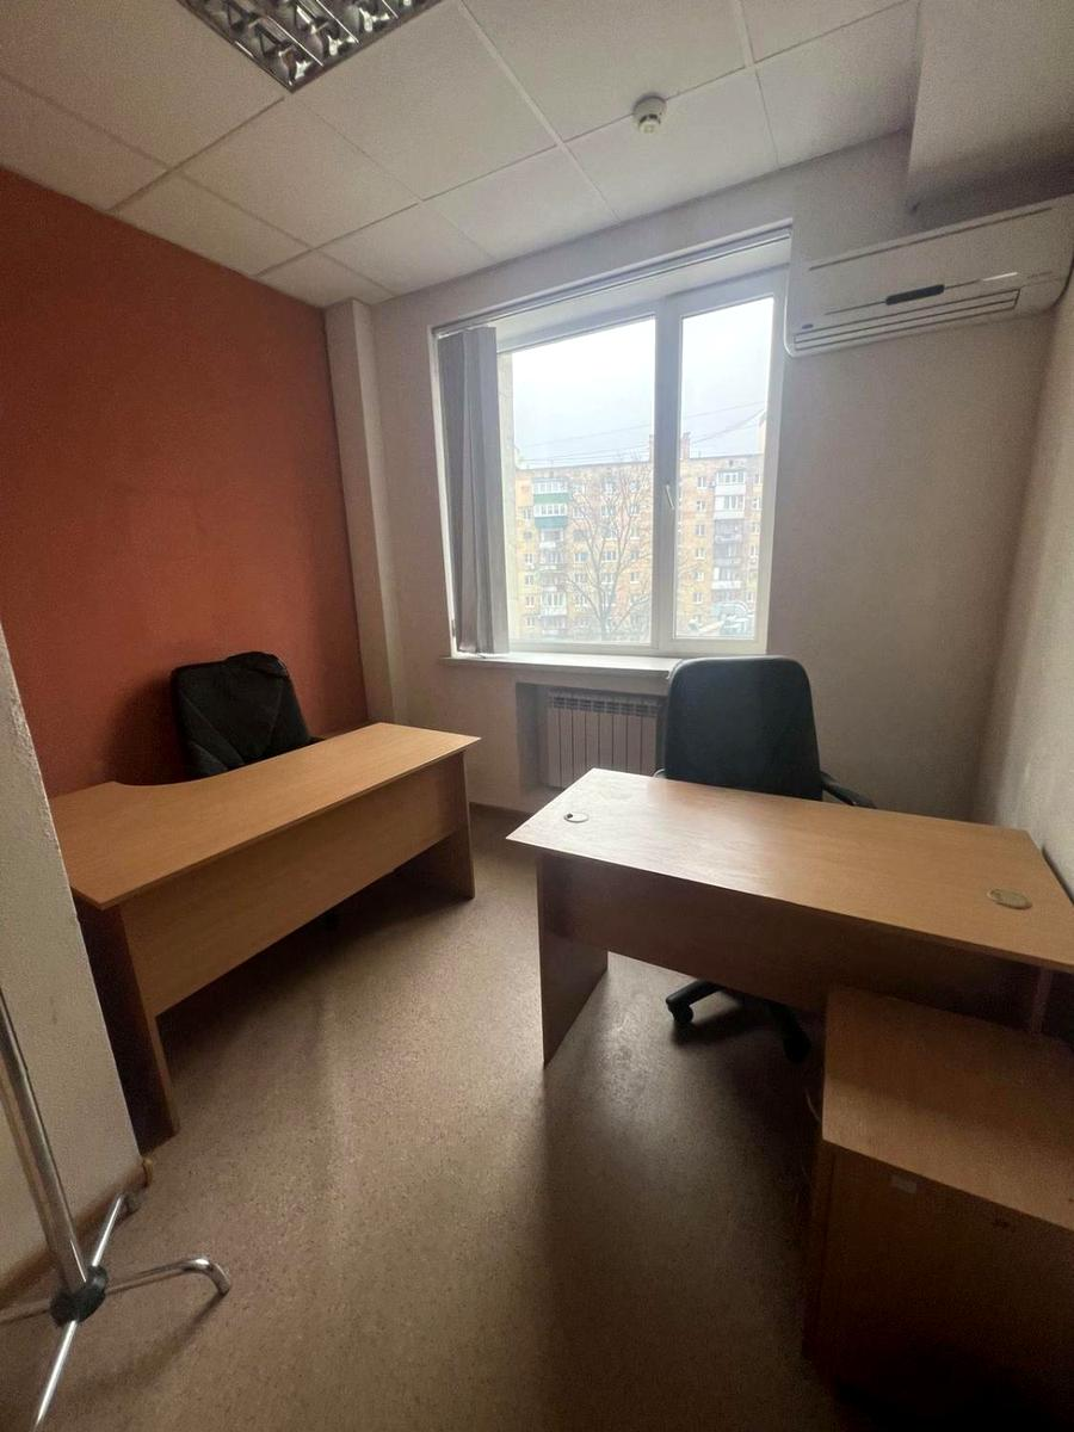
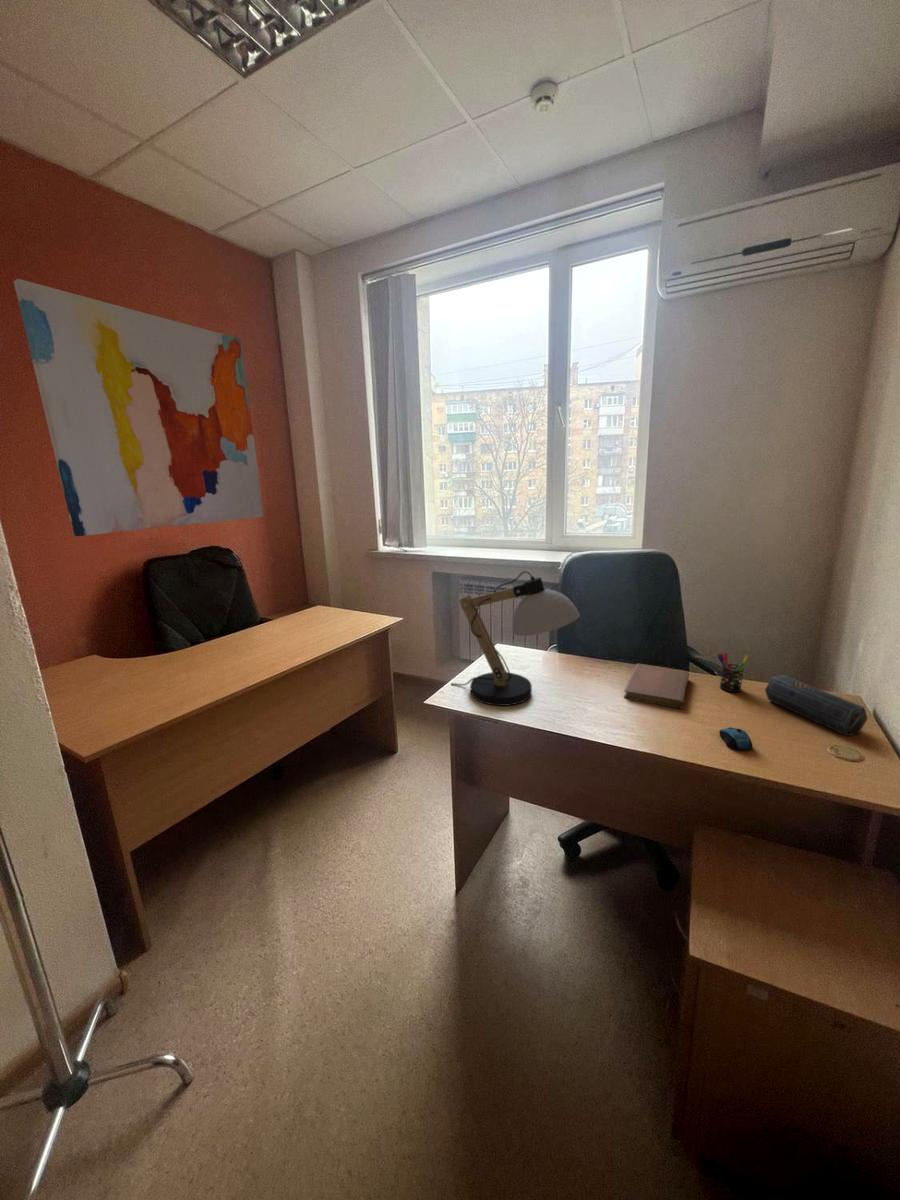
+ pen holder (732, 671)
+ desk lamp (513, 633)
+ speaker (812, 703)
+ wall art (167, 425)
+ notebook (657, 684)
+ computer mouse (734, 734)
